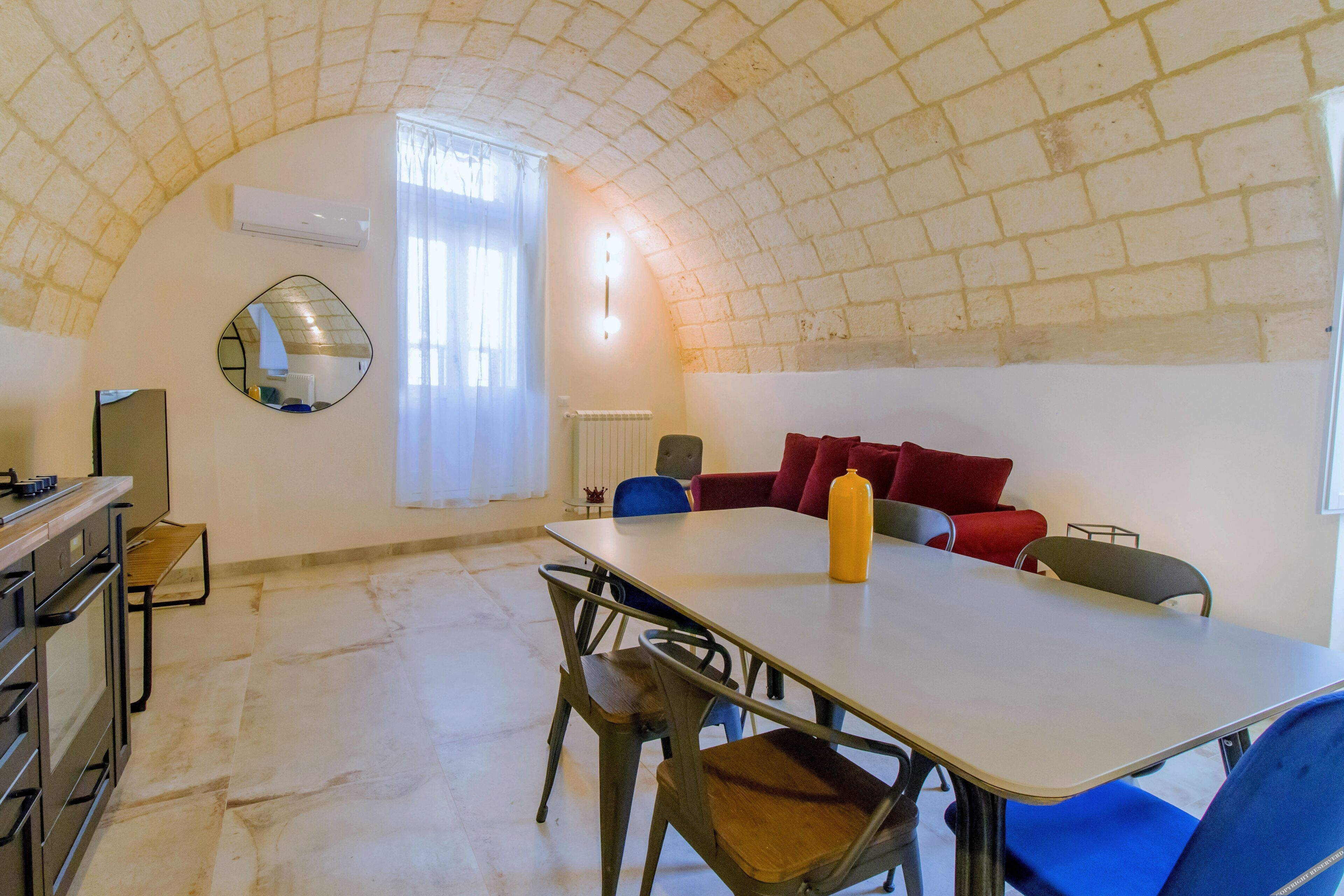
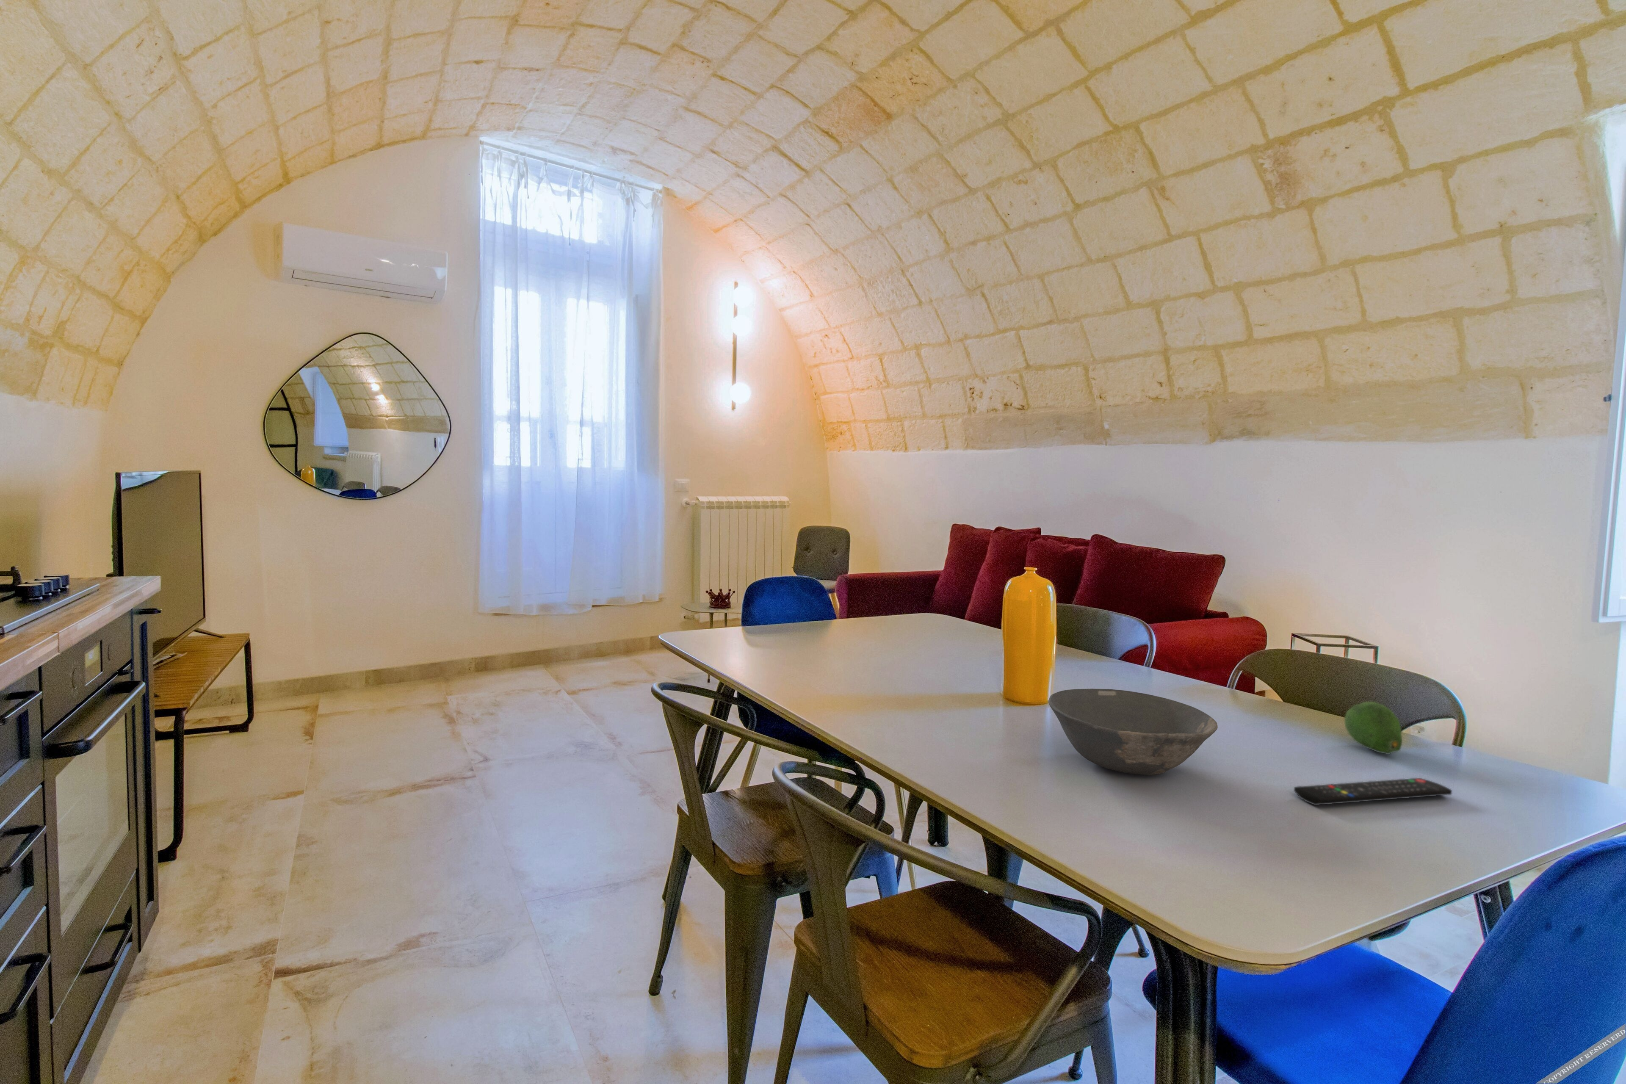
+ fruit (1374, 726)
+ bowl (1129, 736)
+ remote control (1374, 792)
